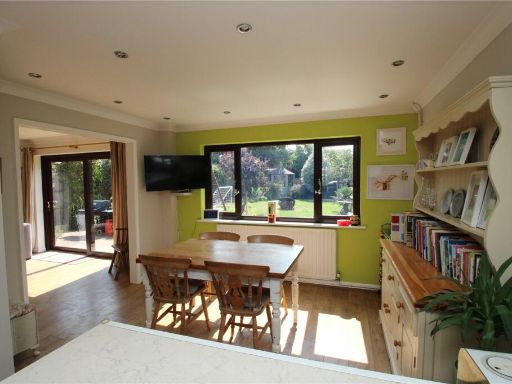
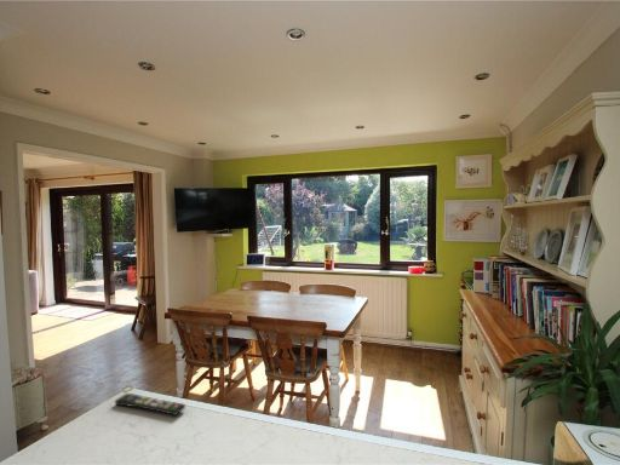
+ remote control (149, 403)
